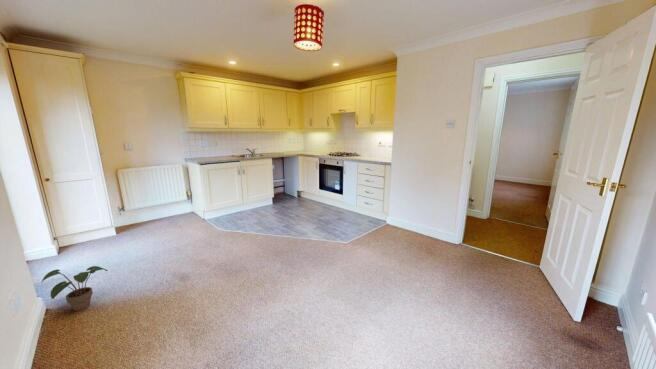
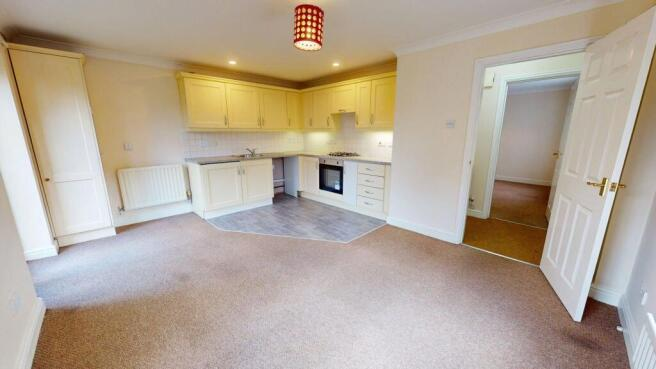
- potted plant (78, 286)
